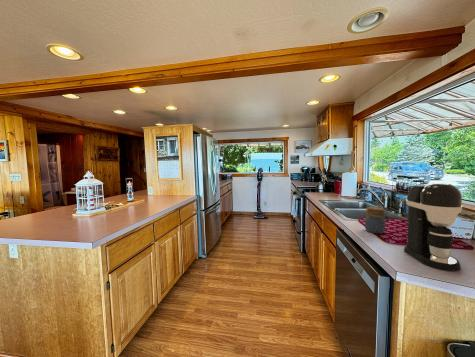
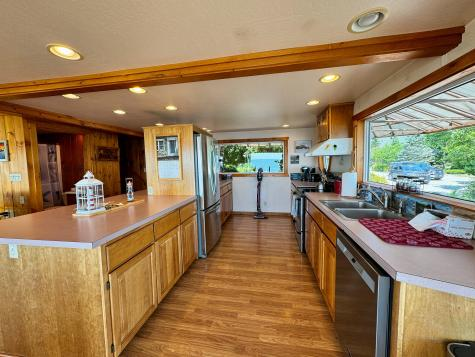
- coffee maker (430, 220)
- jar (374, 219)
